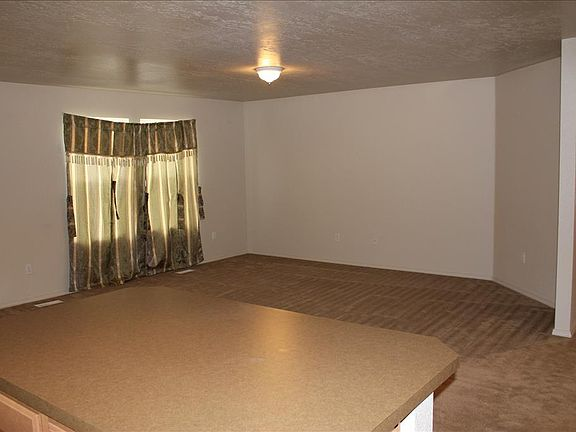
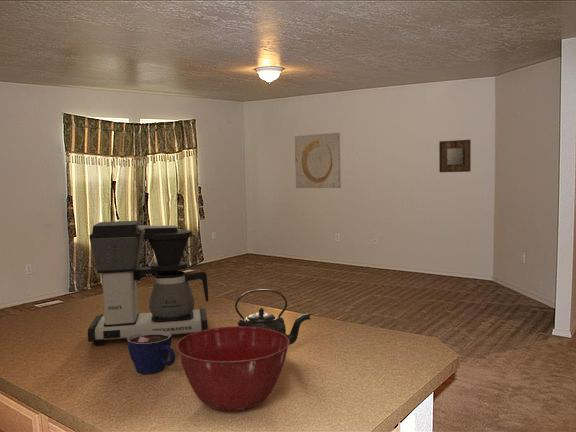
+ coffee maker (151, 274)
+ wall art (317, 161)
+ cup (154, 353)
+ kettle (273, 321)
+ home mirror (454, 156)
+ mixing bowl (234, 370)
